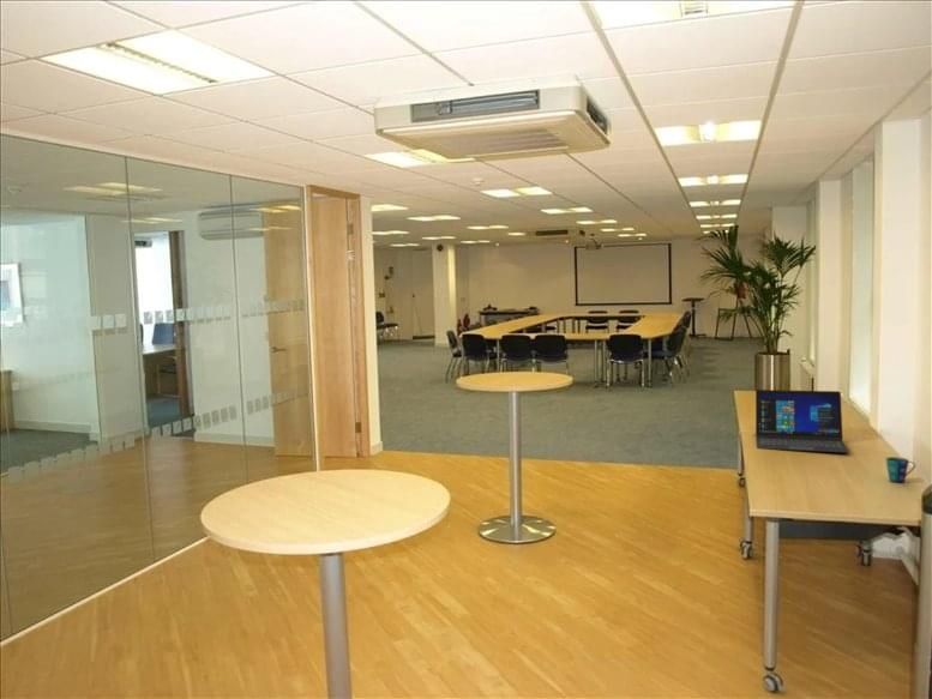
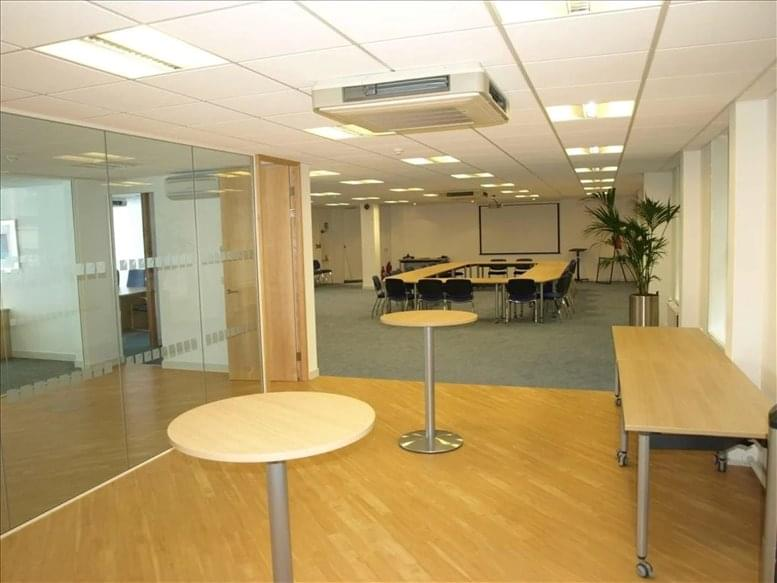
- cup (900, 470)
- laptop (799, 418)
